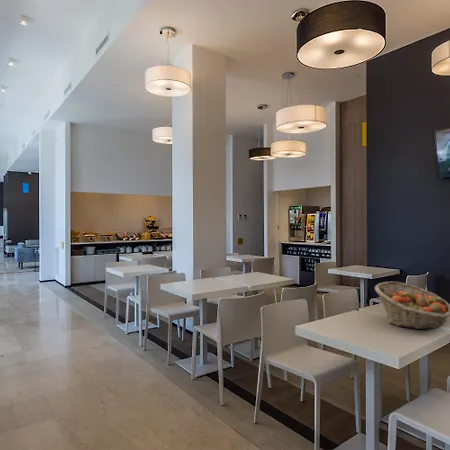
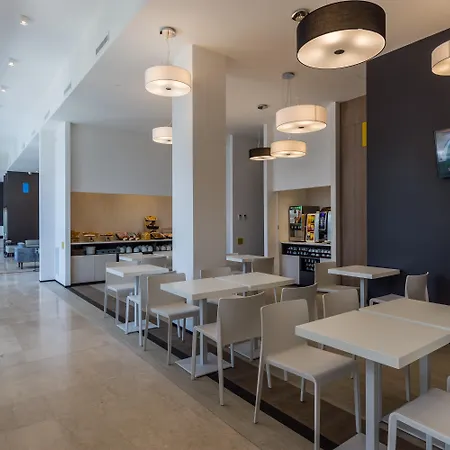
- fruit basket (412, 303)
